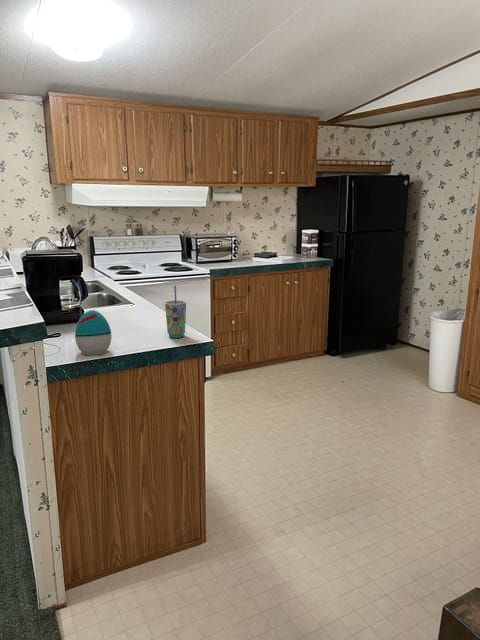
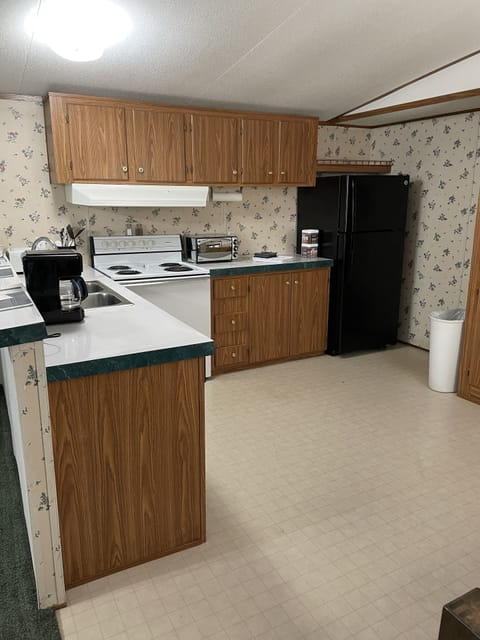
- decorative egg (93, 331)
- cup (175, 311)
